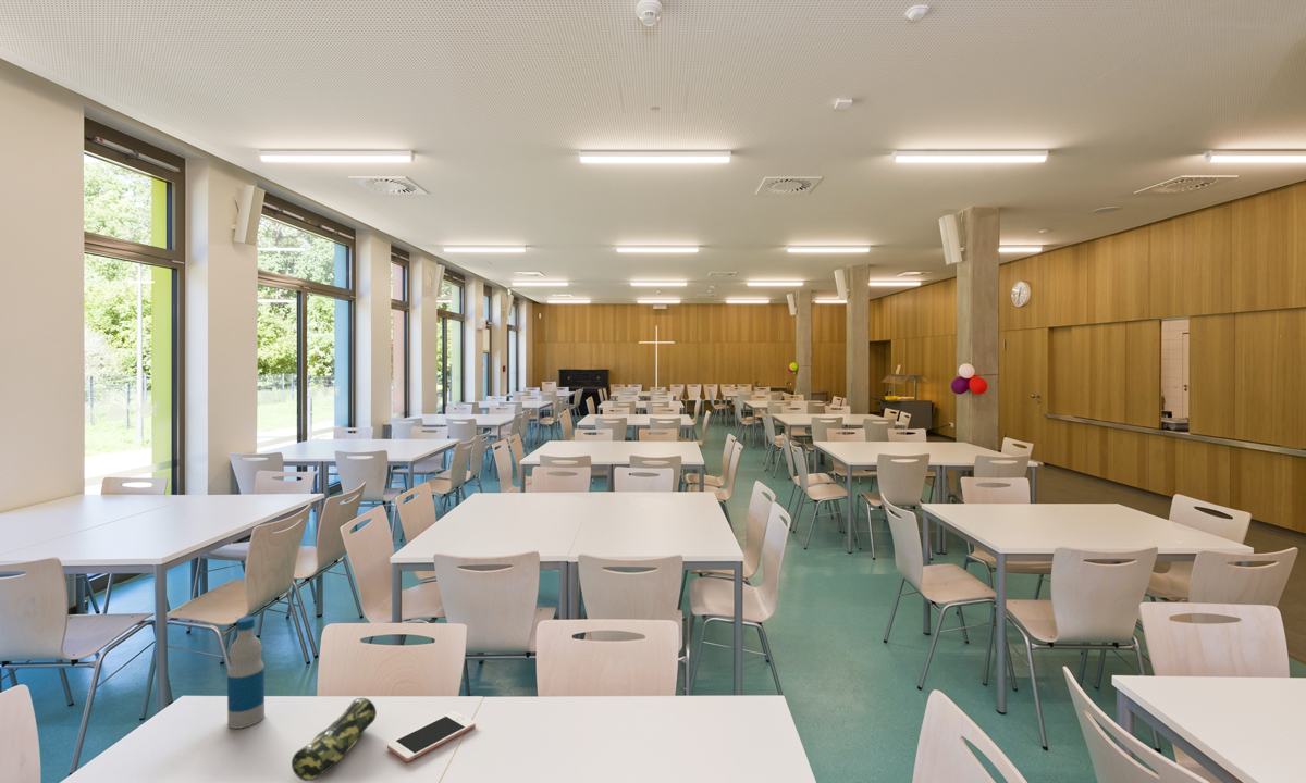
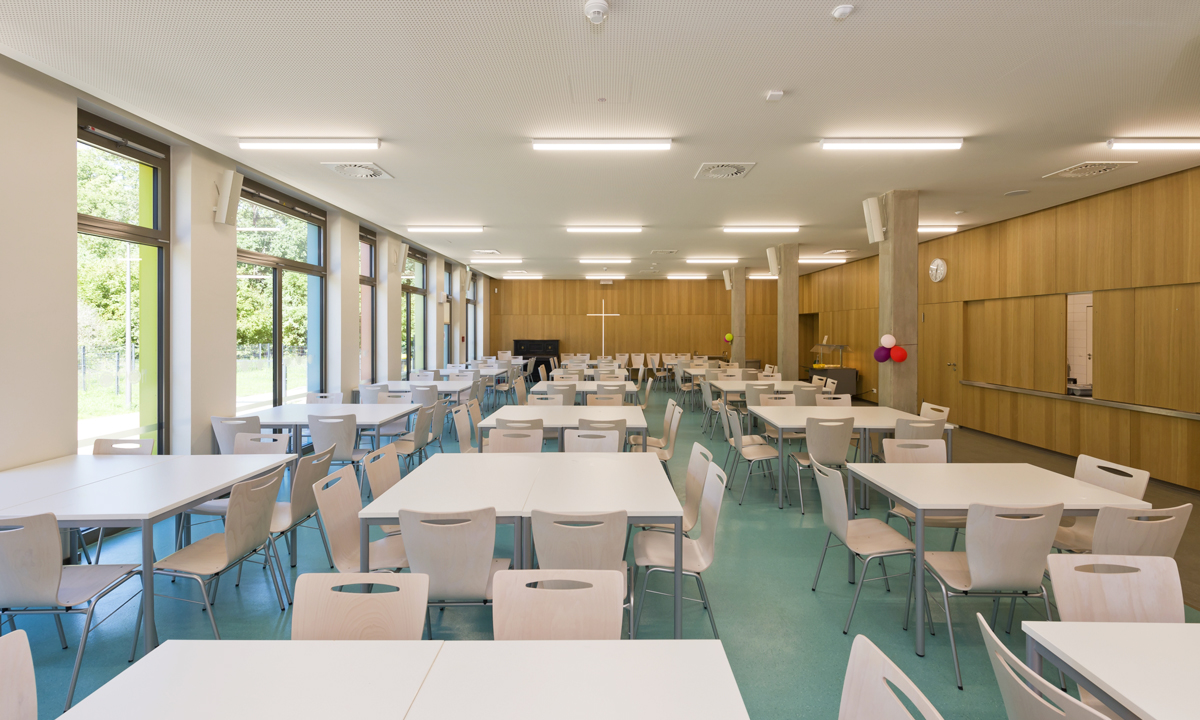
- cell phone (432, 734)
- bottle (246, 669)
- pencil case (335, 738)
